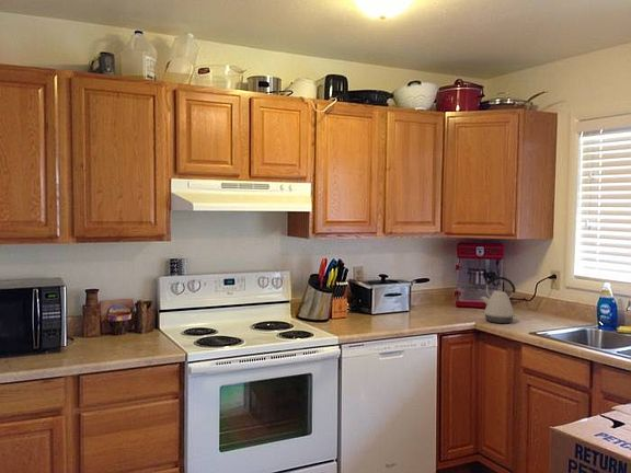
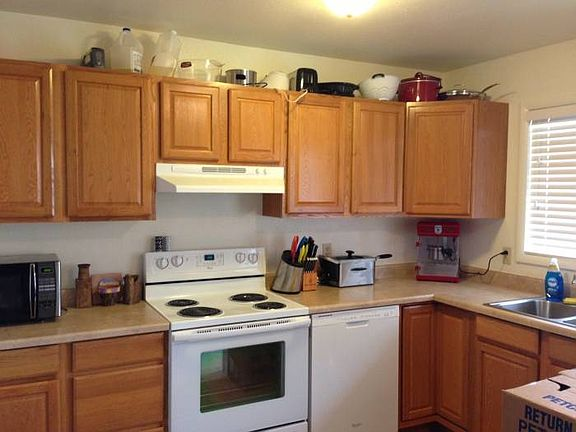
- kettle (498, 298)
